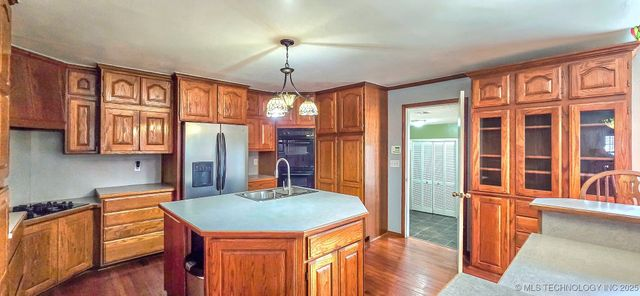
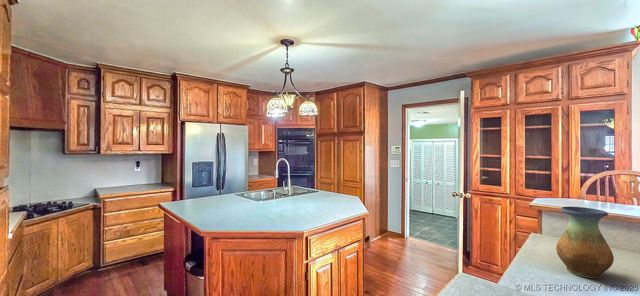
+ vase (583, 241)
